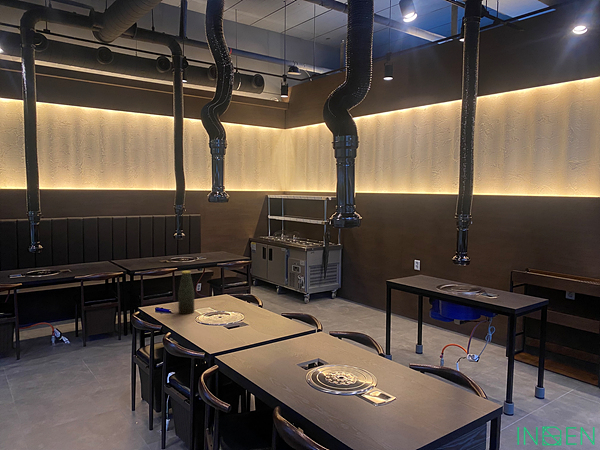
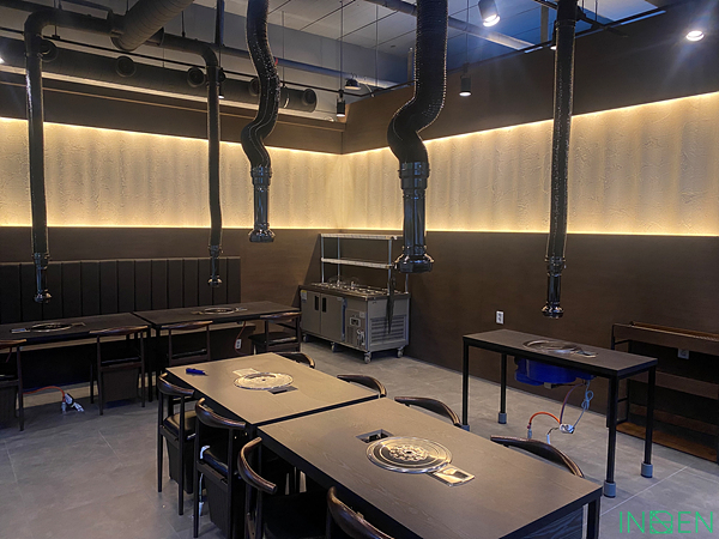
- bottle (186, 291)
